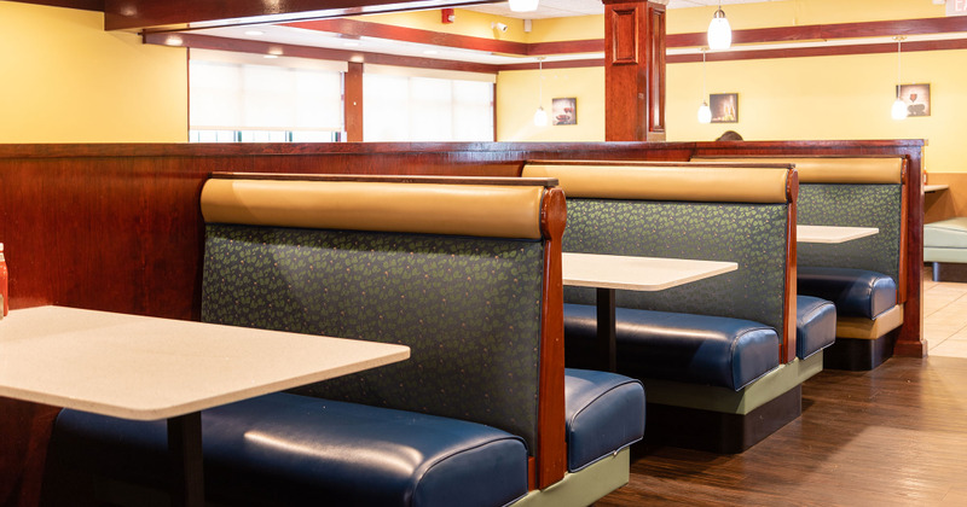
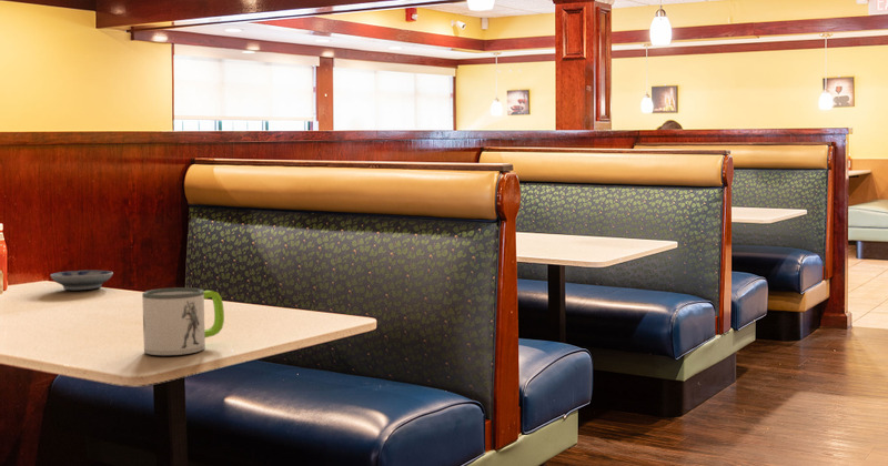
+ bowl (82, 280)
+ mug (184, 318)
